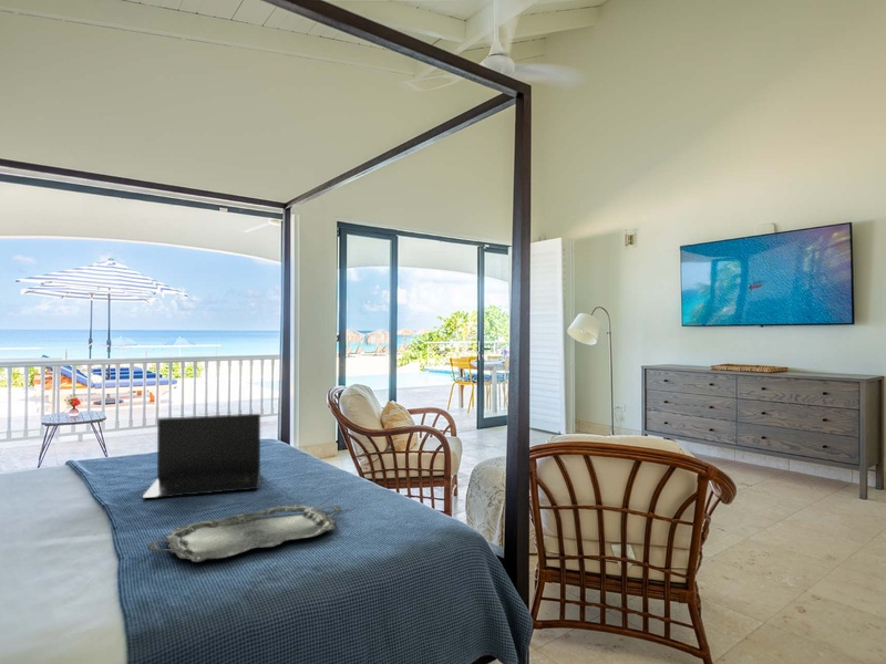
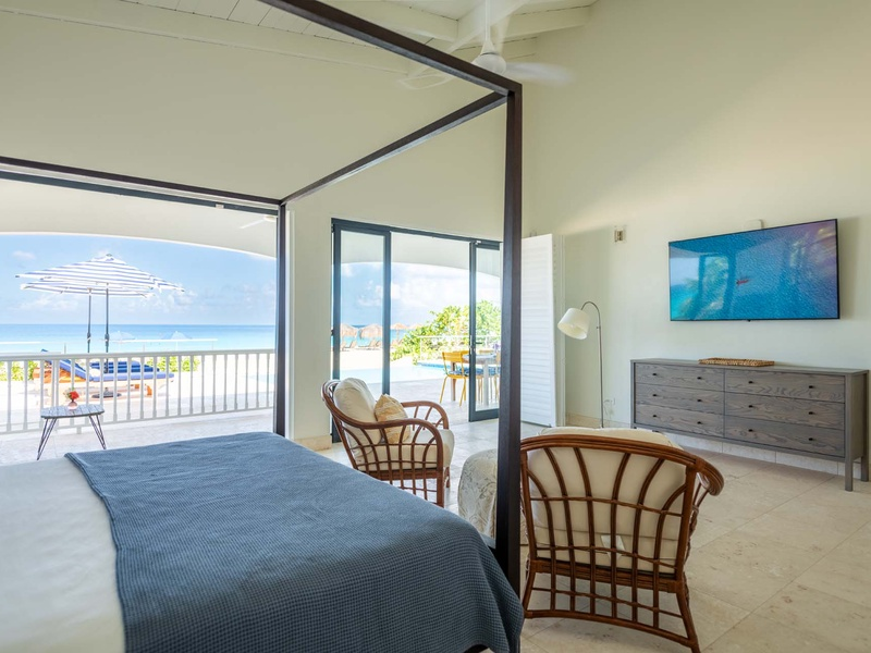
- serving tray (254, 529)
- laptop (206, 453)
